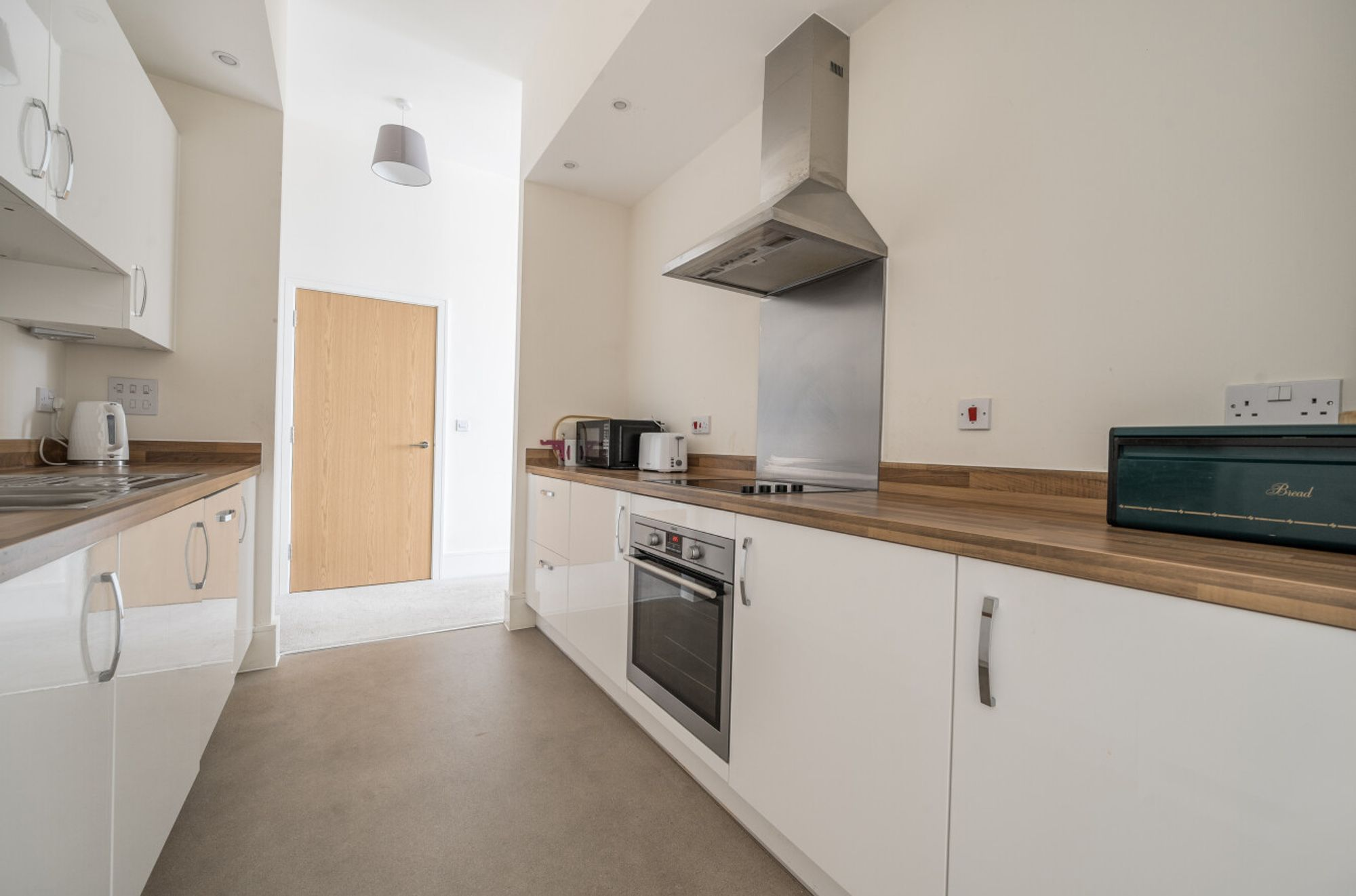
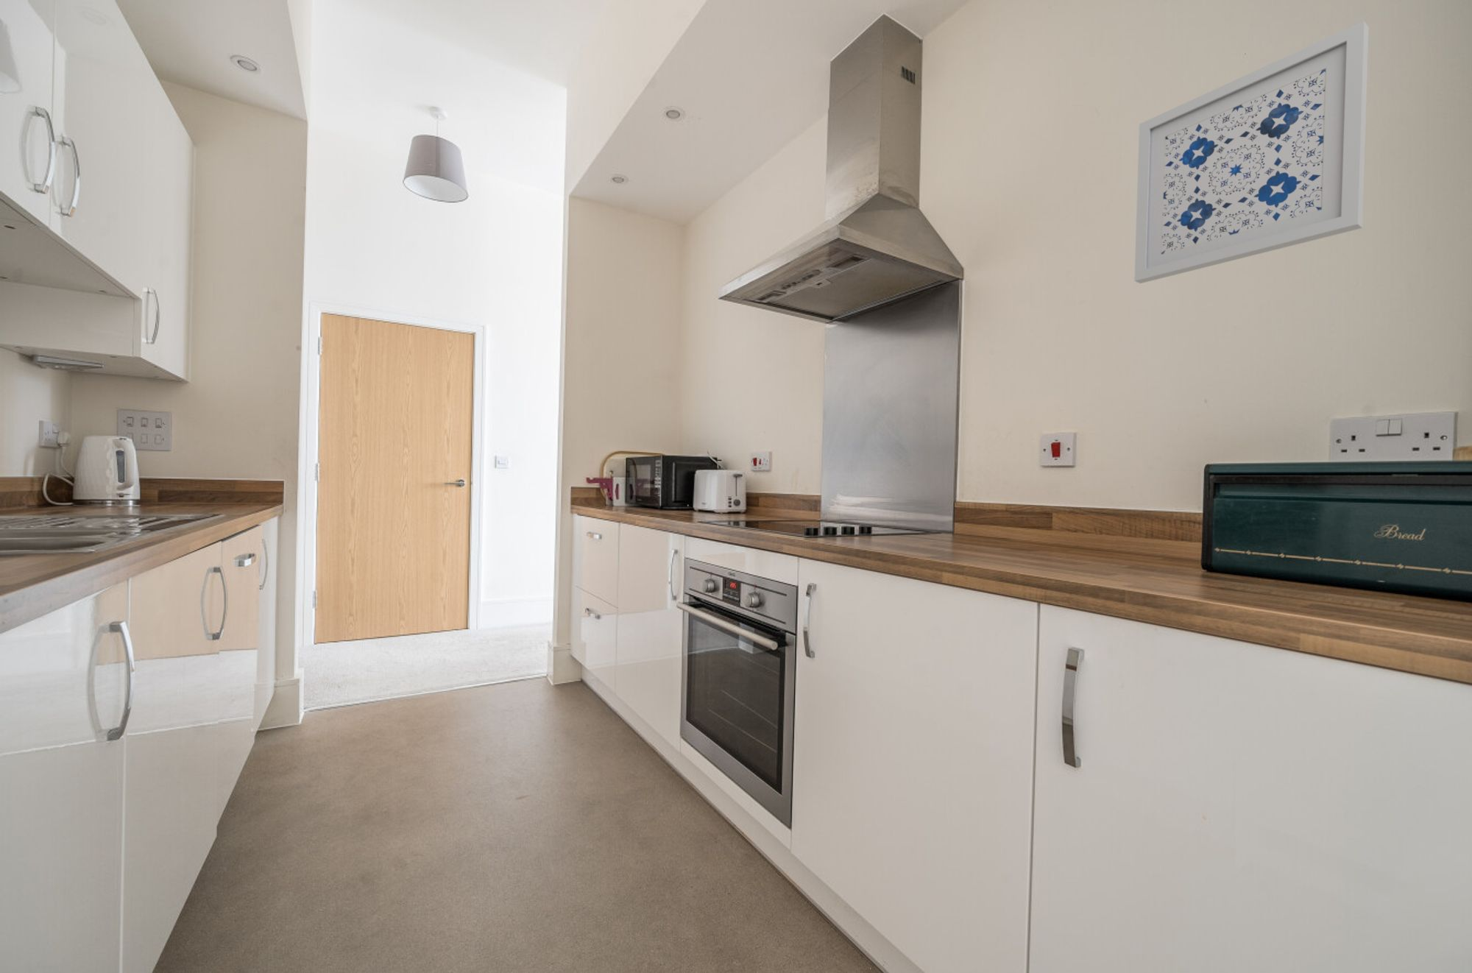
+ wall art (1238, 169)
